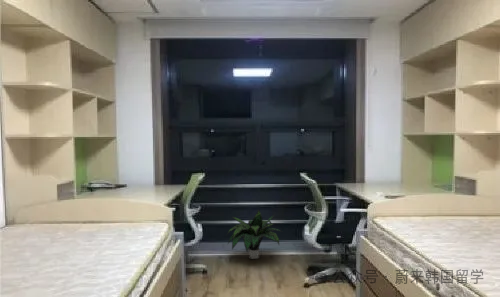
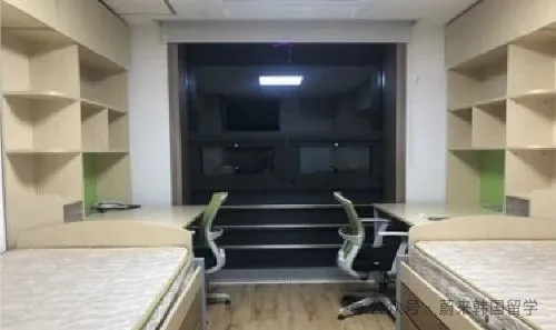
- potted plant (256, 234)
